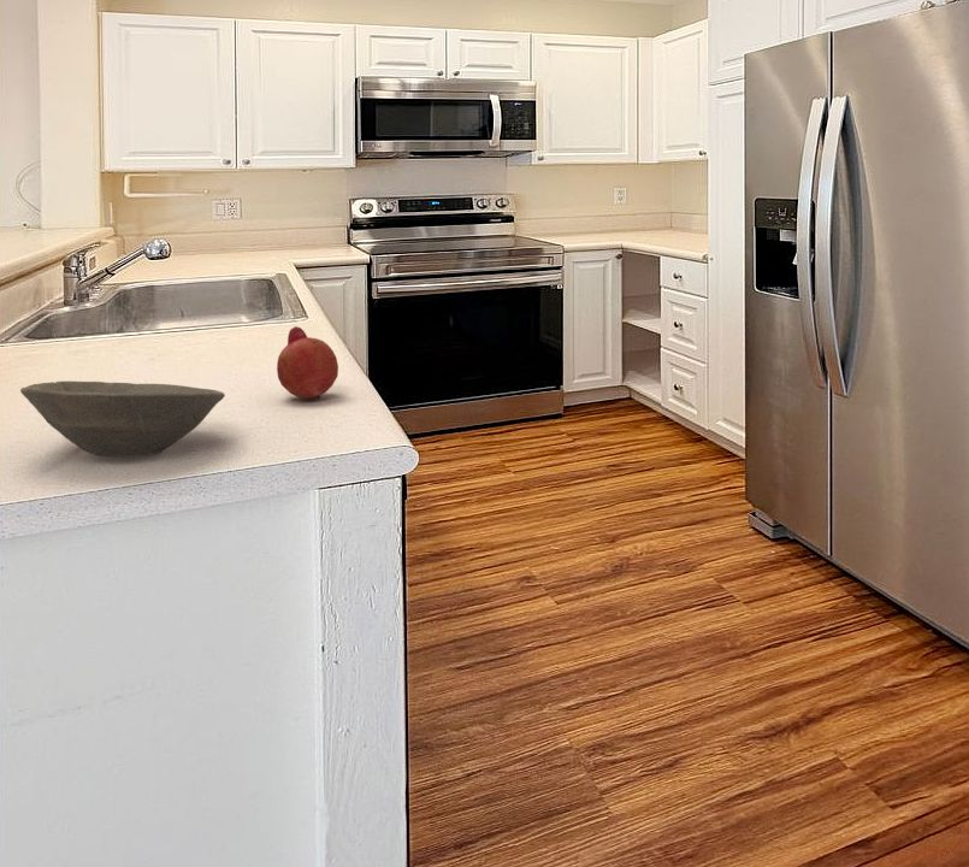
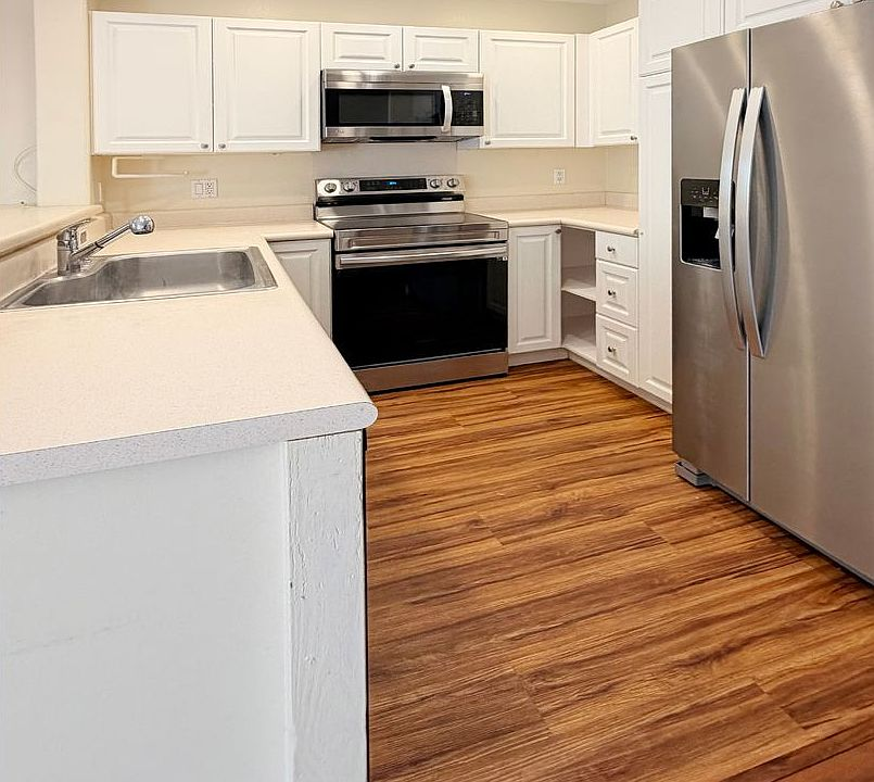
- fruit (307, 362)
- bowl (128, 417)
